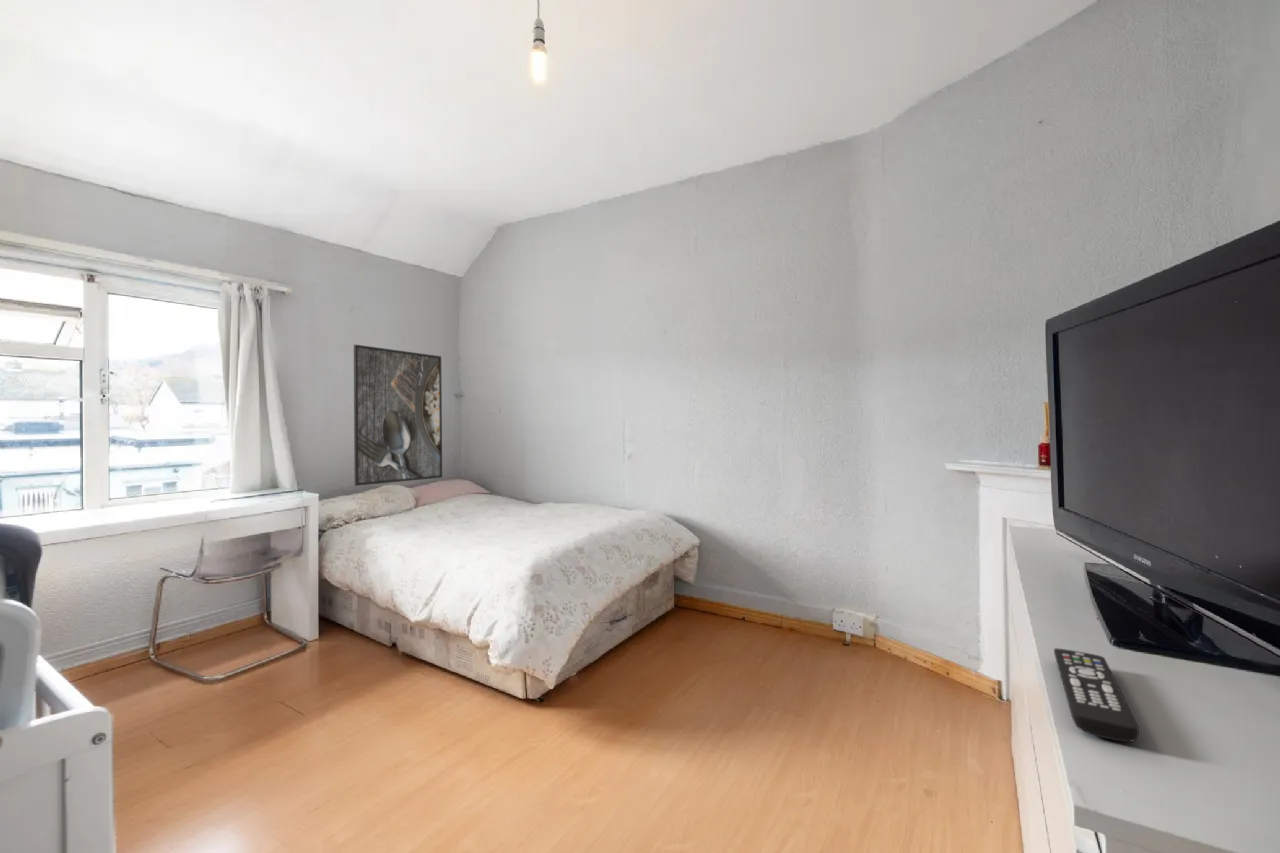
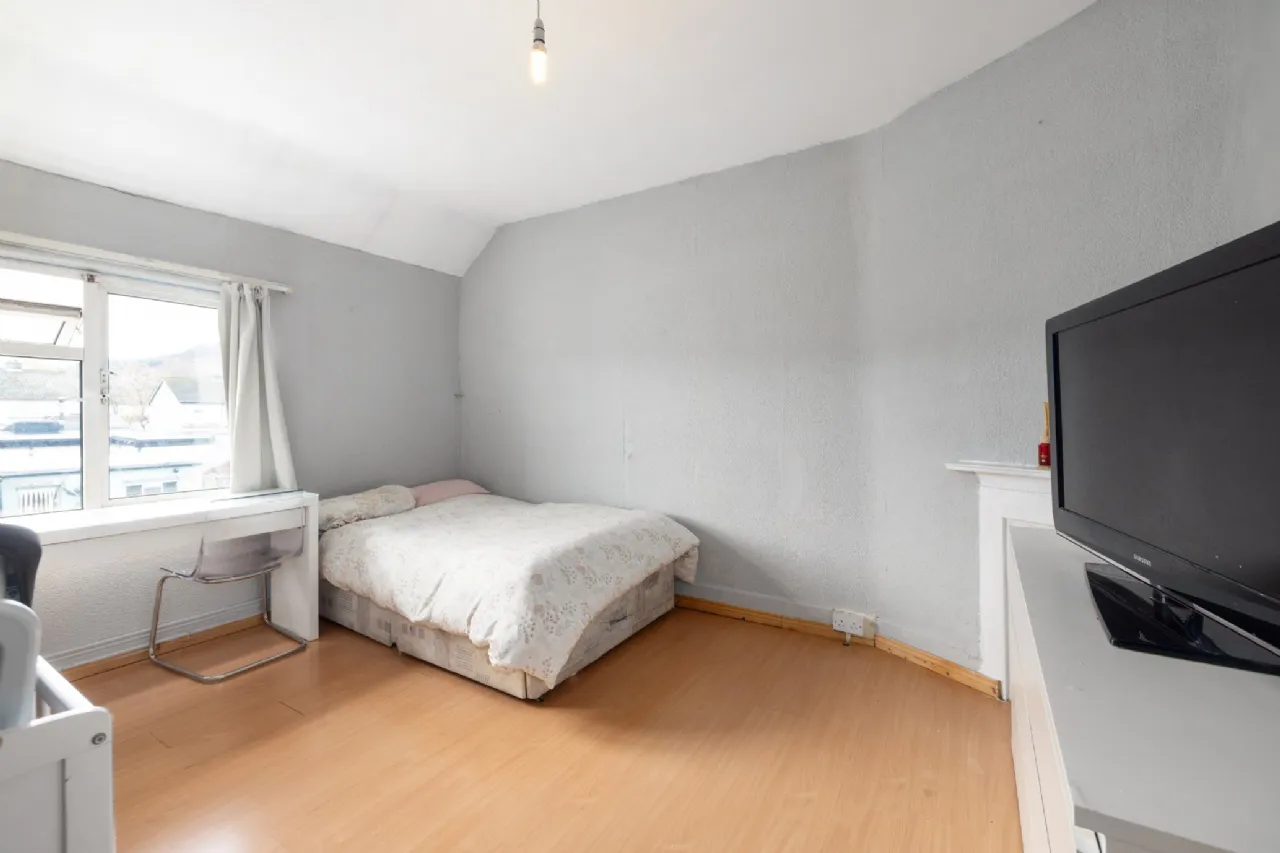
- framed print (401, 416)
- remote control (1090, 688)
